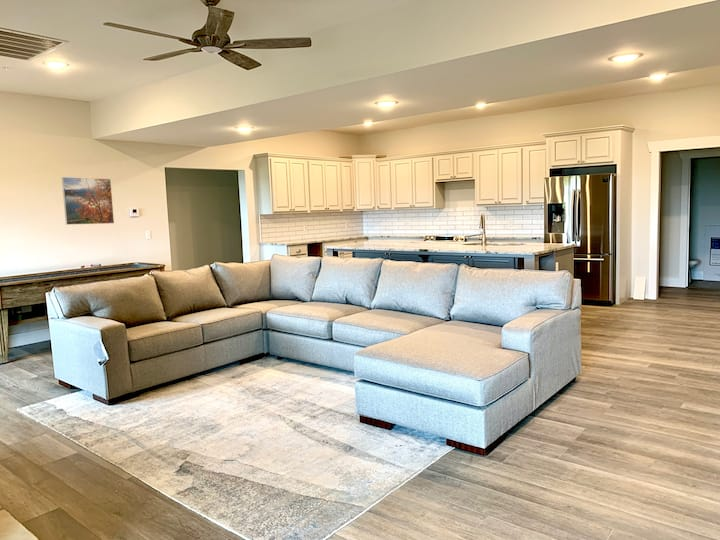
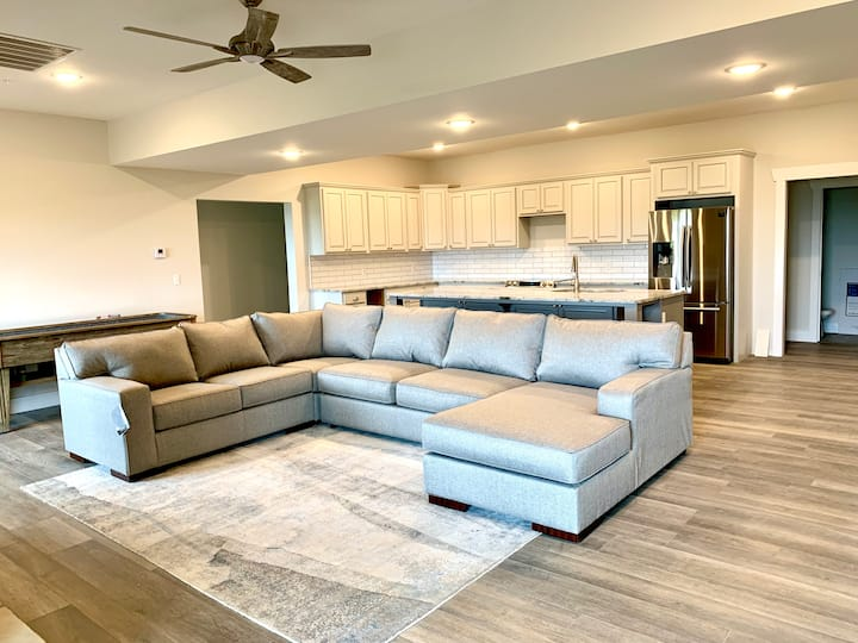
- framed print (88, 201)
